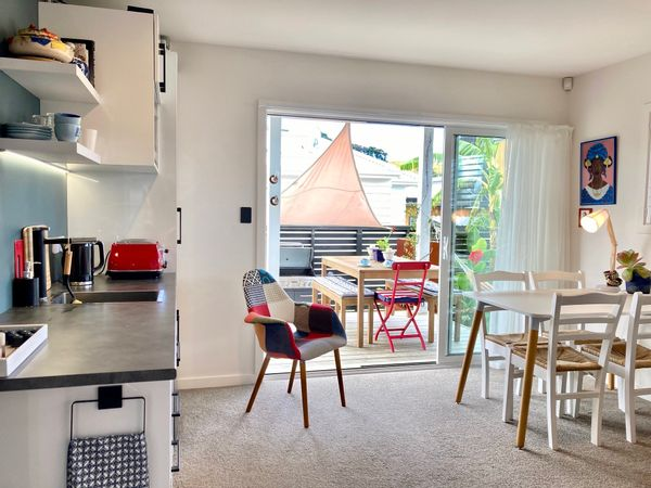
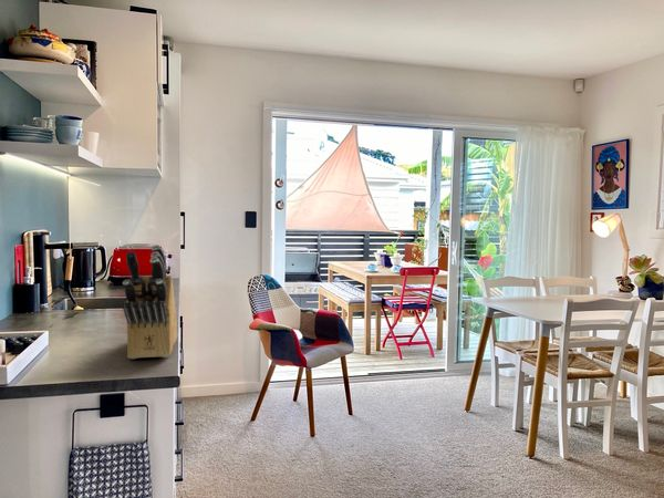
+ knife block (152, 298)
